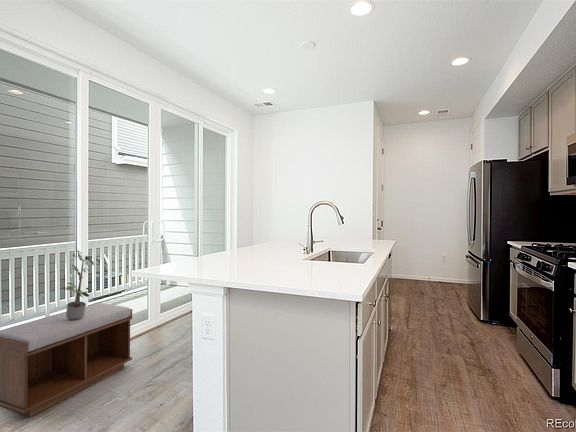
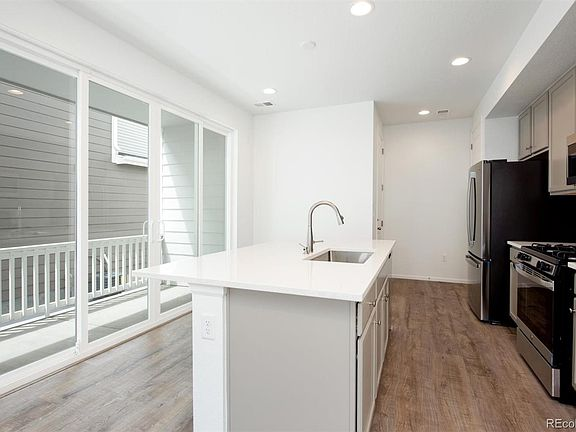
- bench (68, 350)
- potted plant (73, 284)
